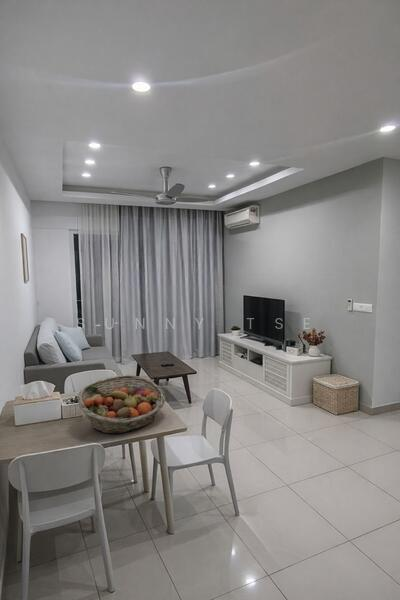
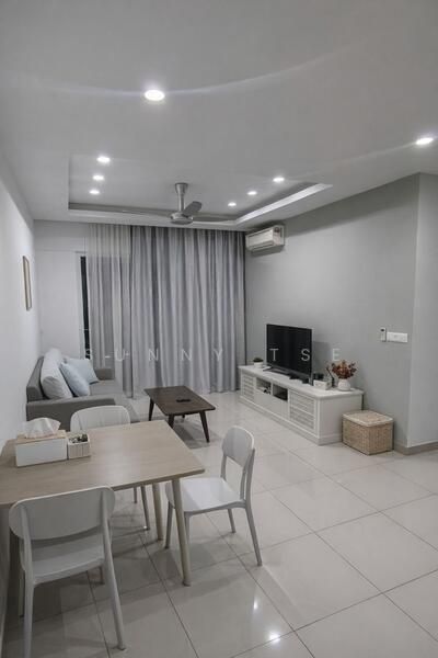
- fruit basket (122, 402)
